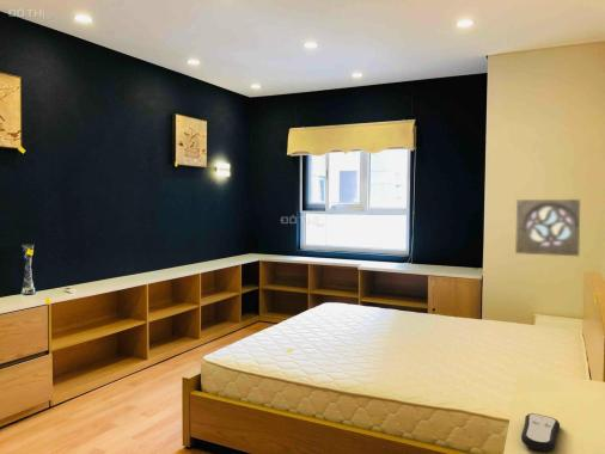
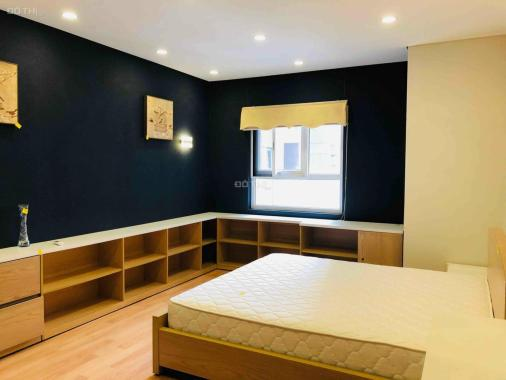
- remote control (539, 430)
- wall ornament (546, 227)
